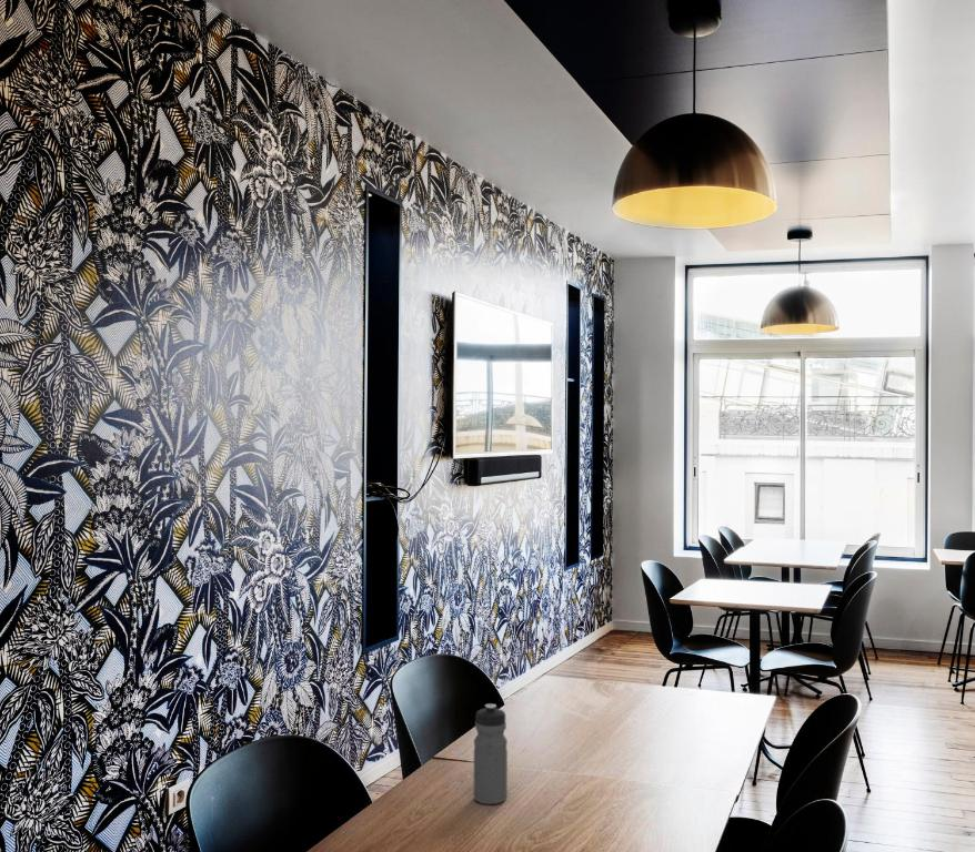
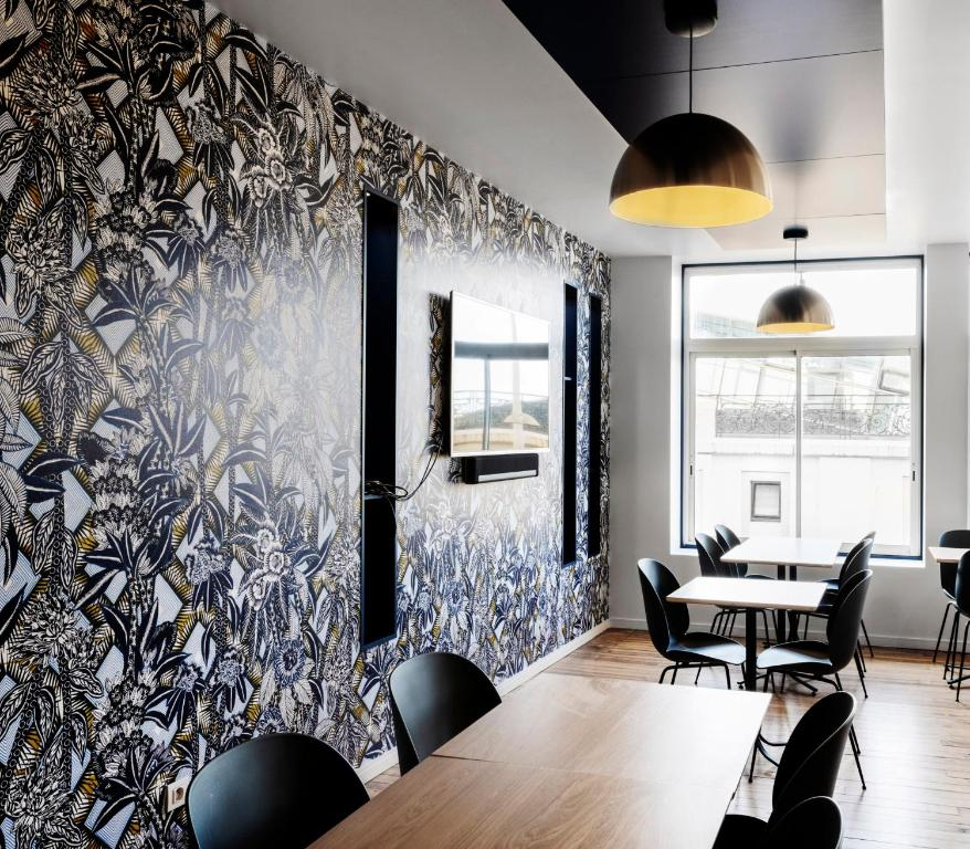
- water bottle (490, 751)
